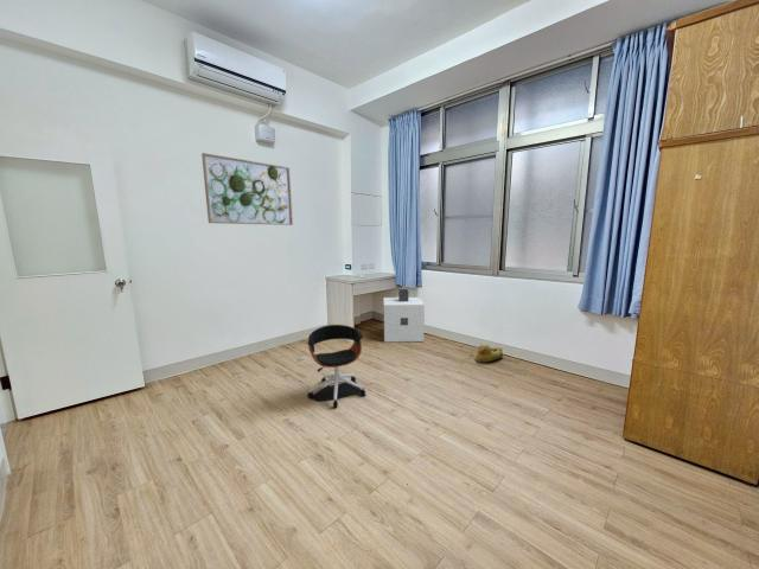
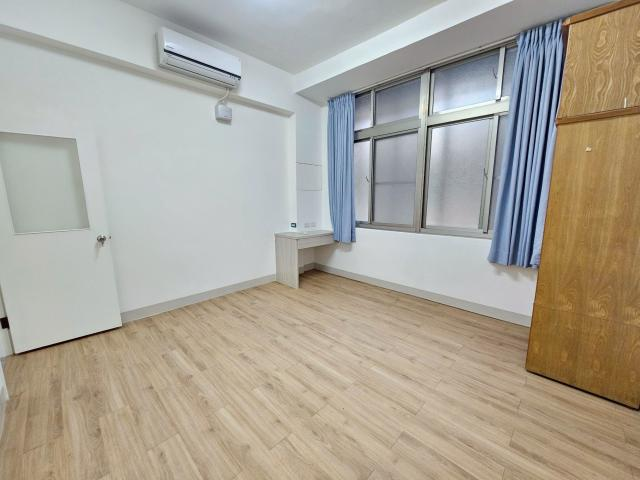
- office chair (336, 362)
- wall art (253, 192)
- rubber duck (489, 350)
- air purifier (402, 313)
